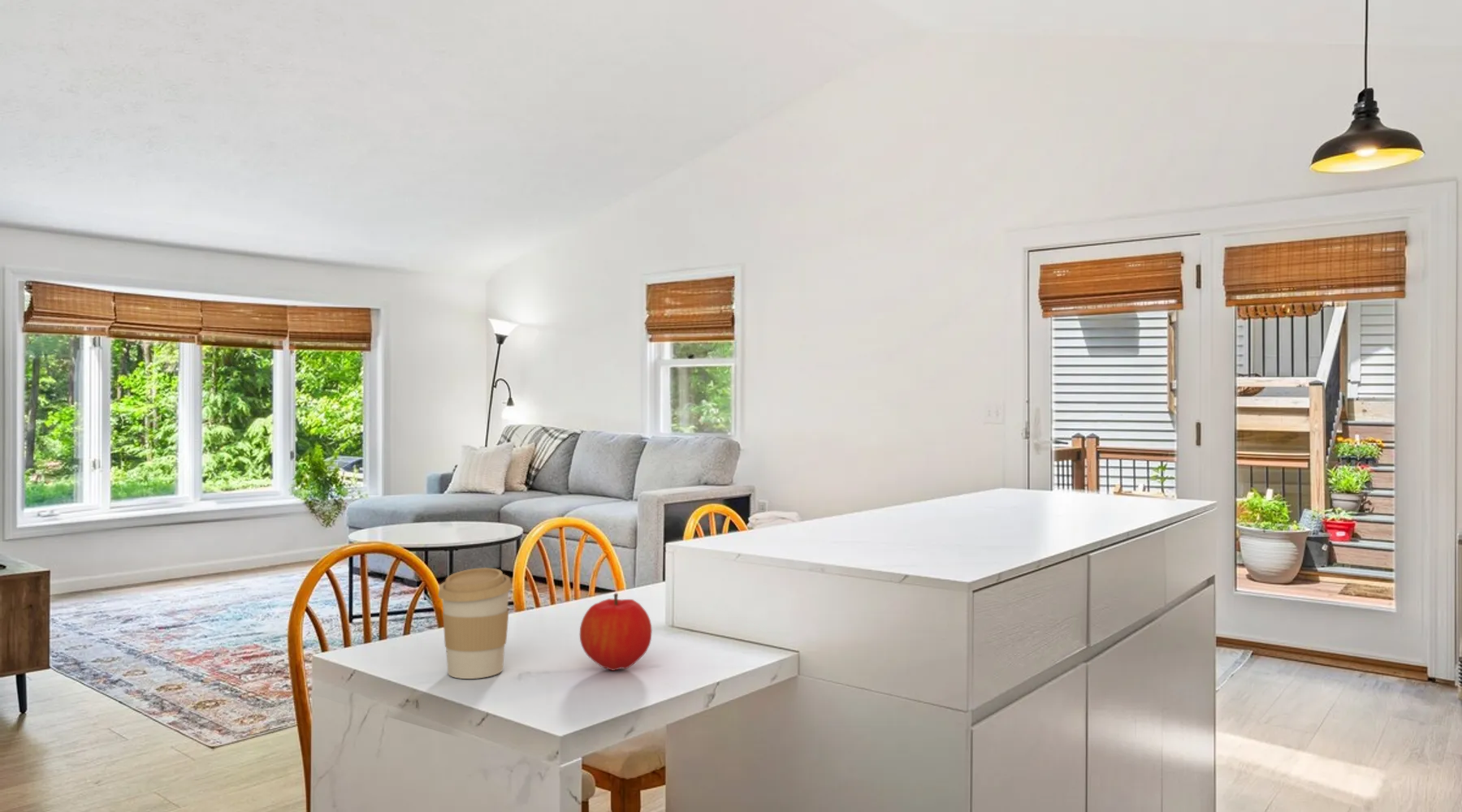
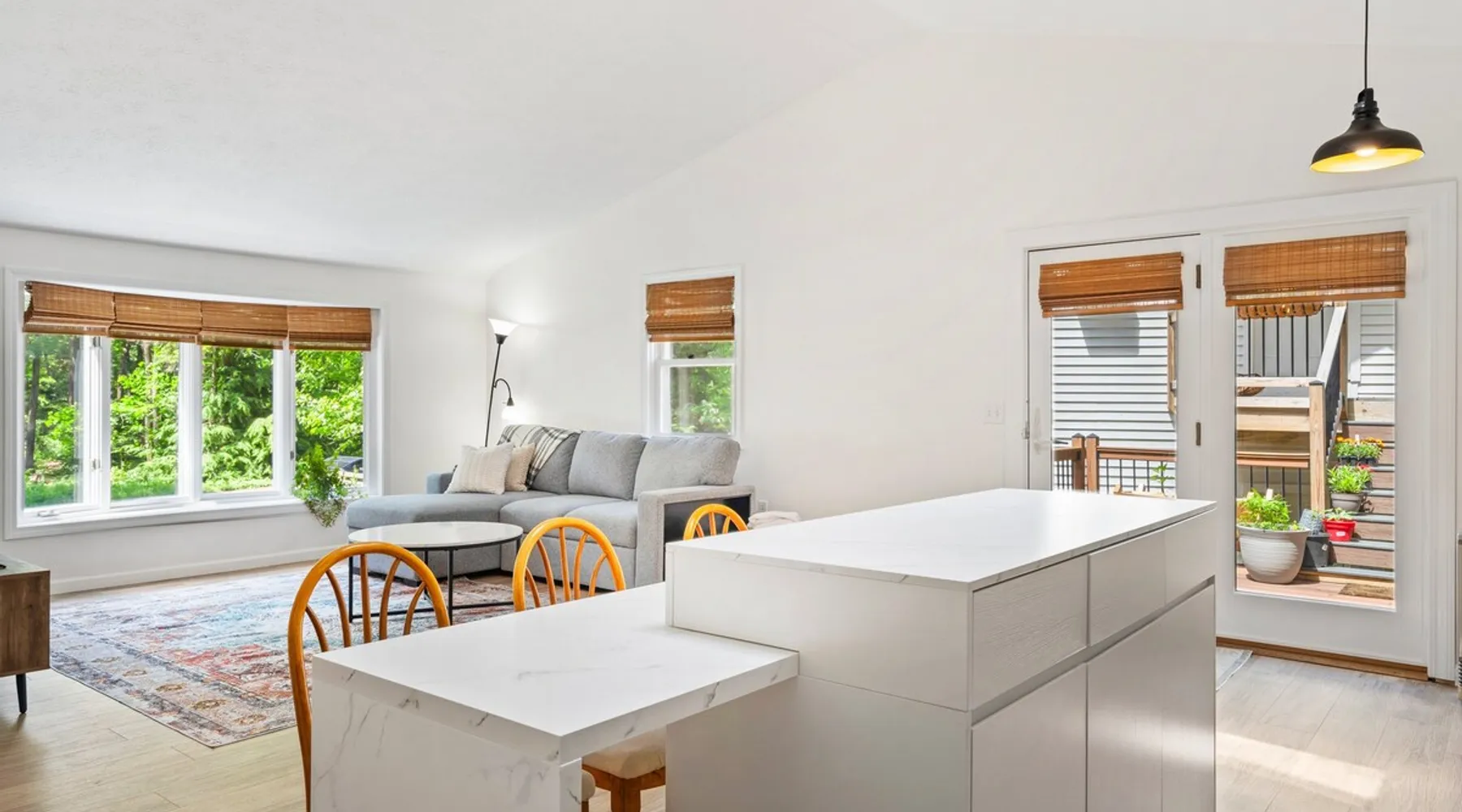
- coffee cup (475, 621)
- fruit (616, 630)
